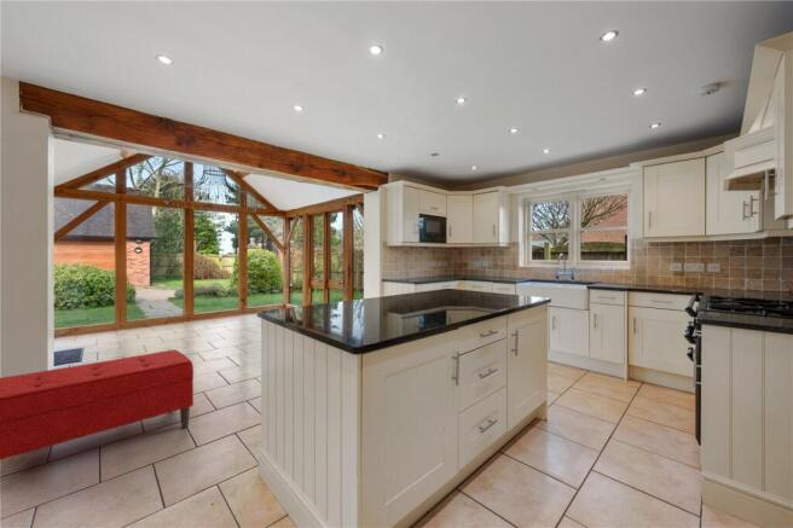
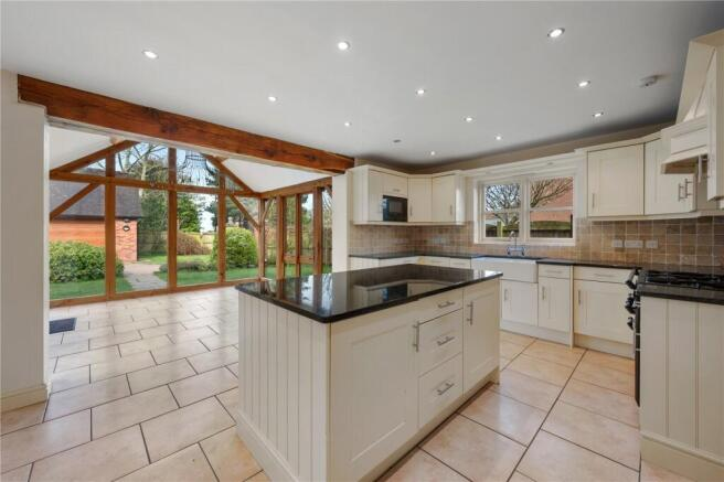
- bench (95, 406)
